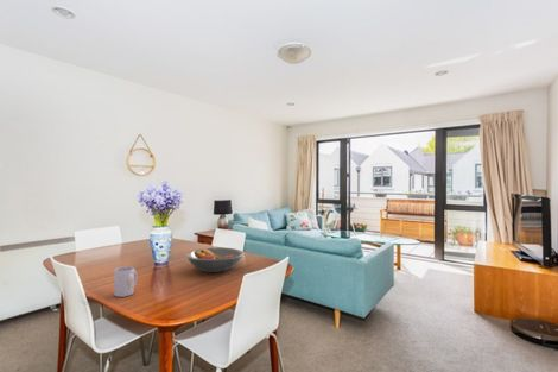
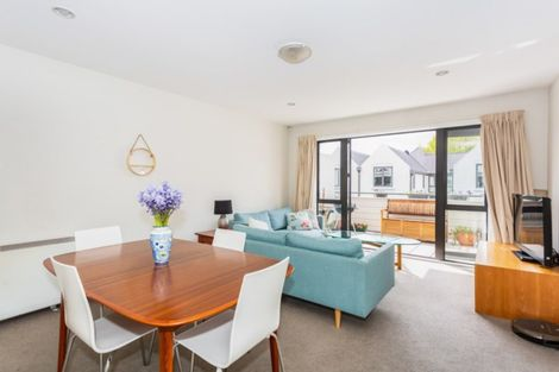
- mug (126, 279)
- fruit bowl (215, 258)
